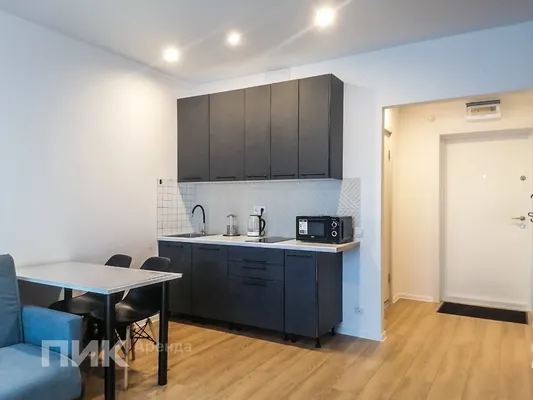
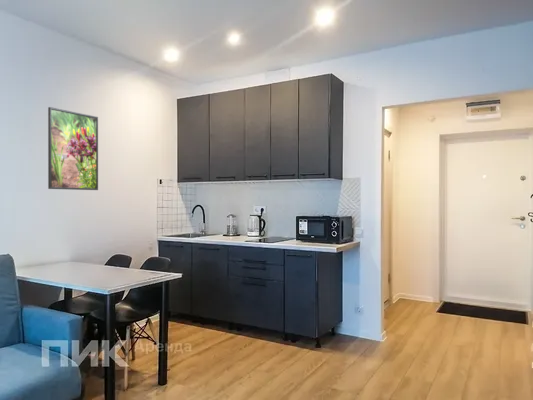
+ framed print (74, 150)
